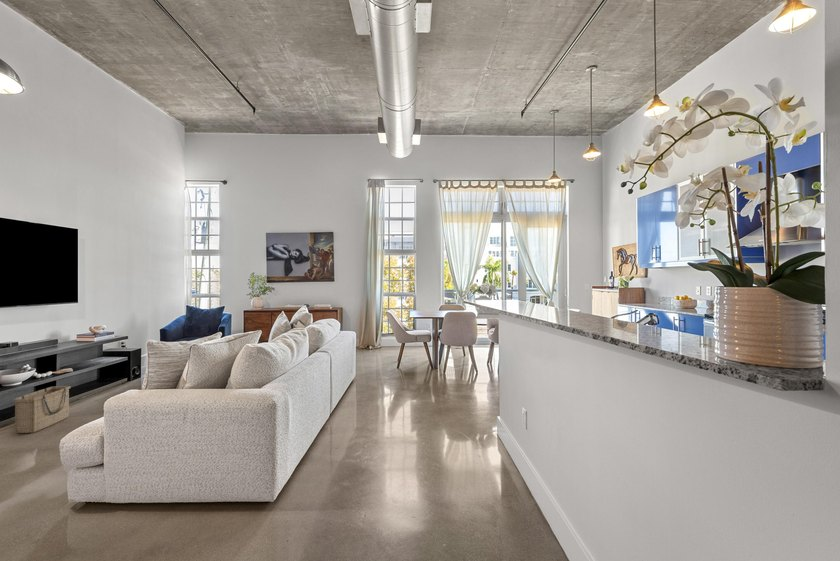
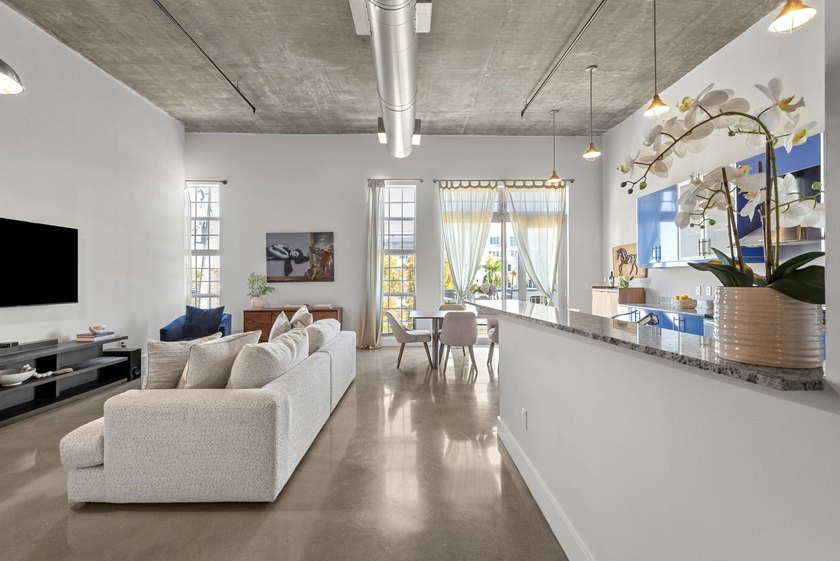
- basket (43, 408)
